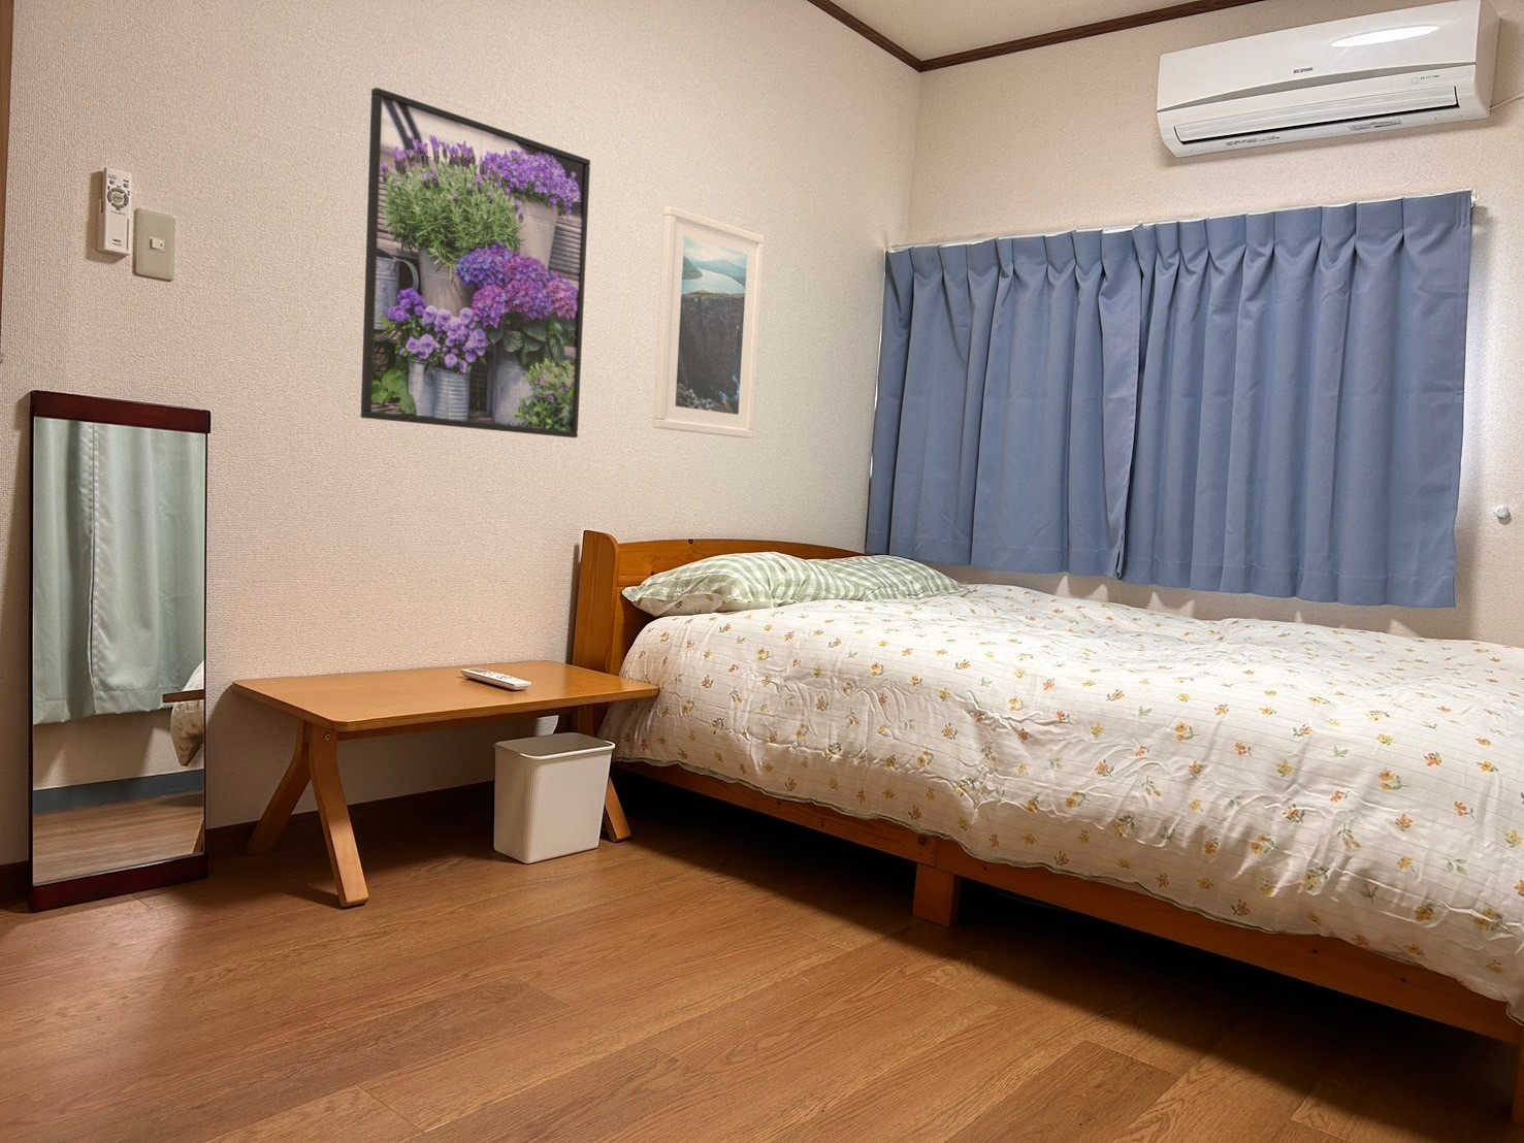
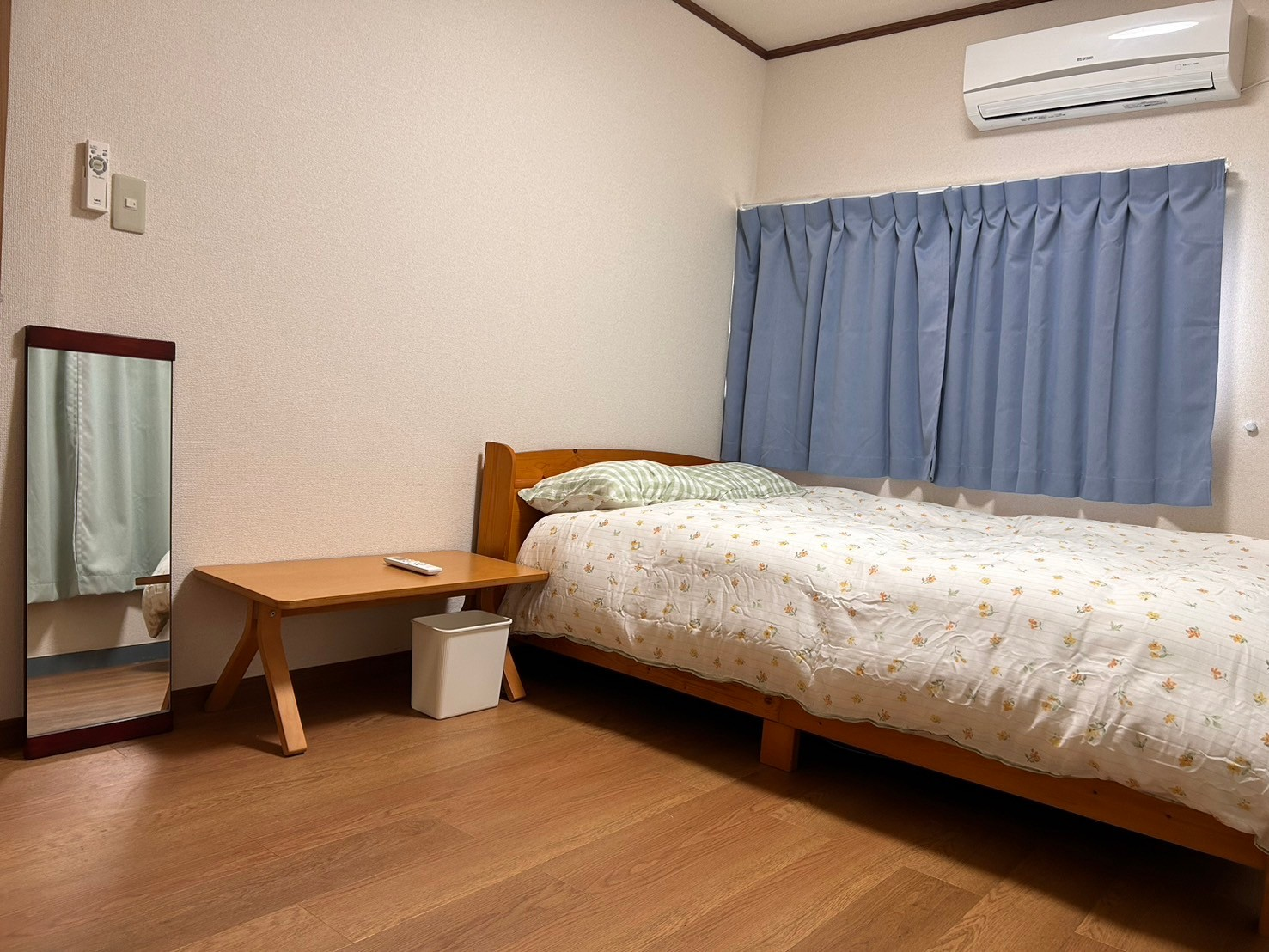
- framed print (484, 279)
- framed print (710, 328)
